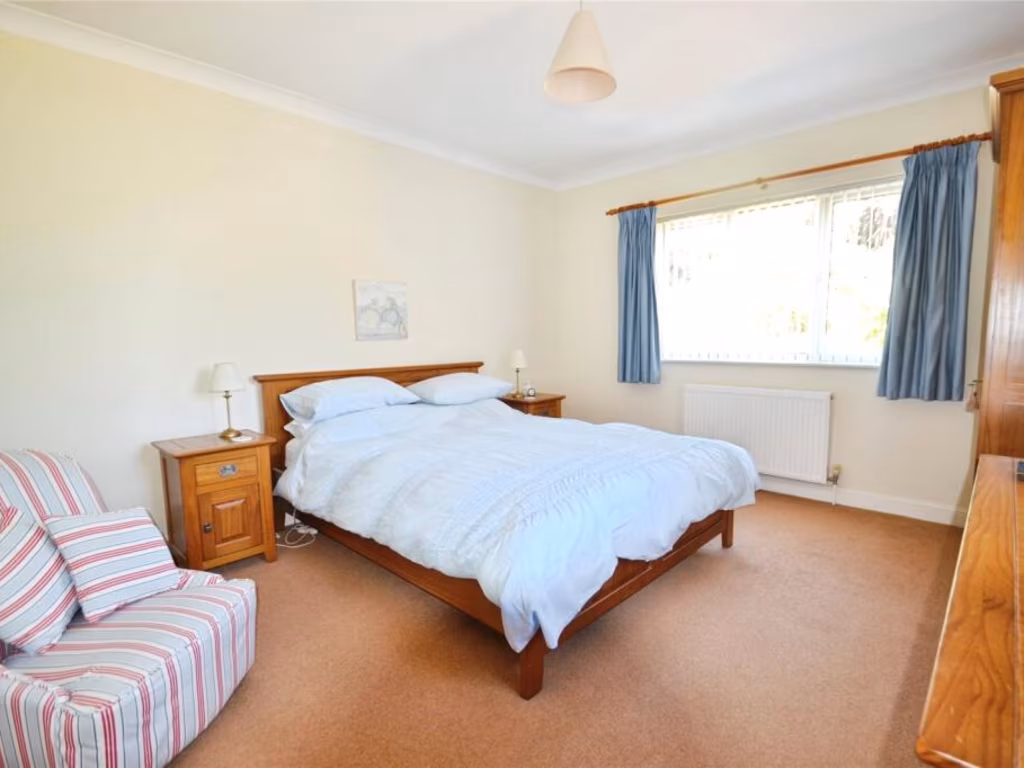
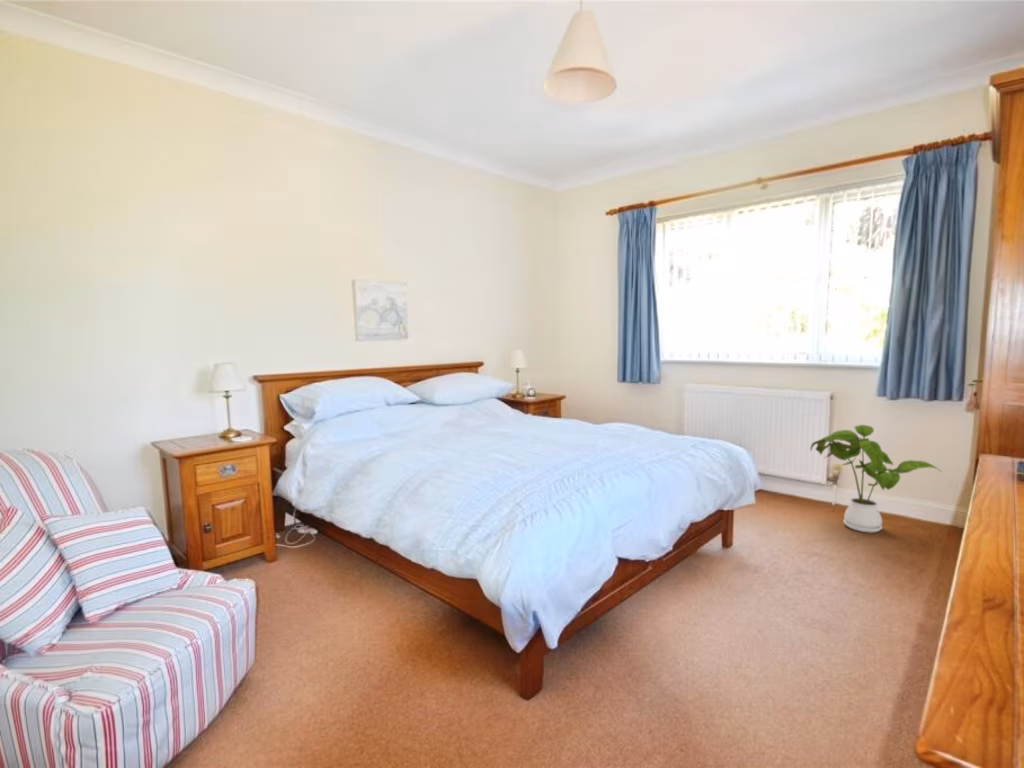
+ house plant (868, 483)
